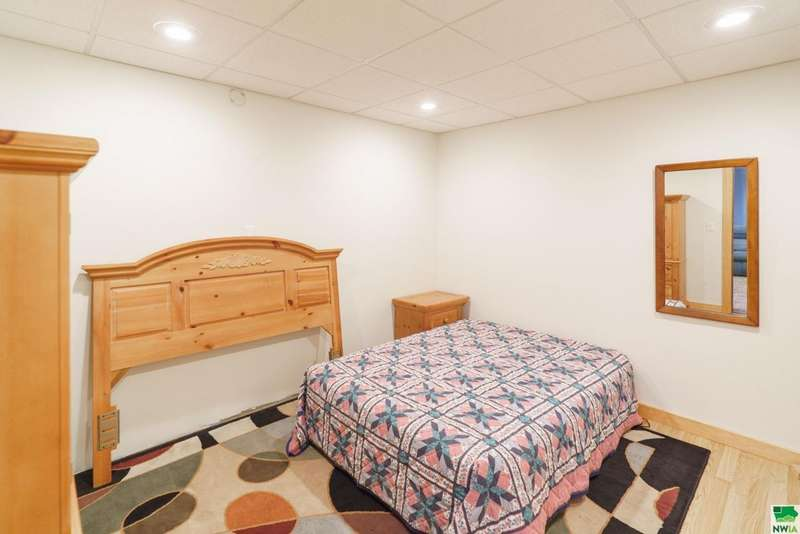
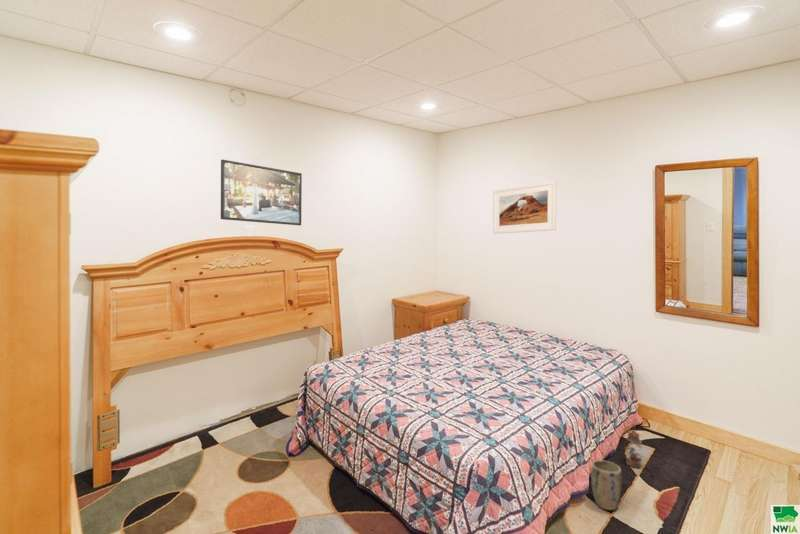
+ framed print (263, 194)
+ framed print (522, 209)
+ lantern (633, 441)
+ plant pot (606, 485)
